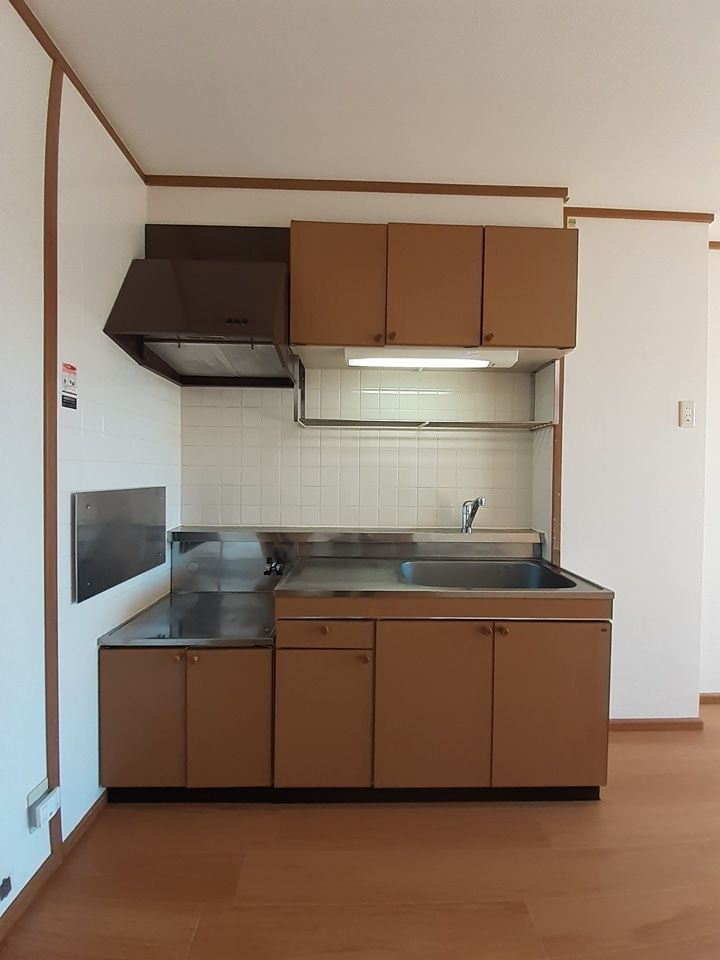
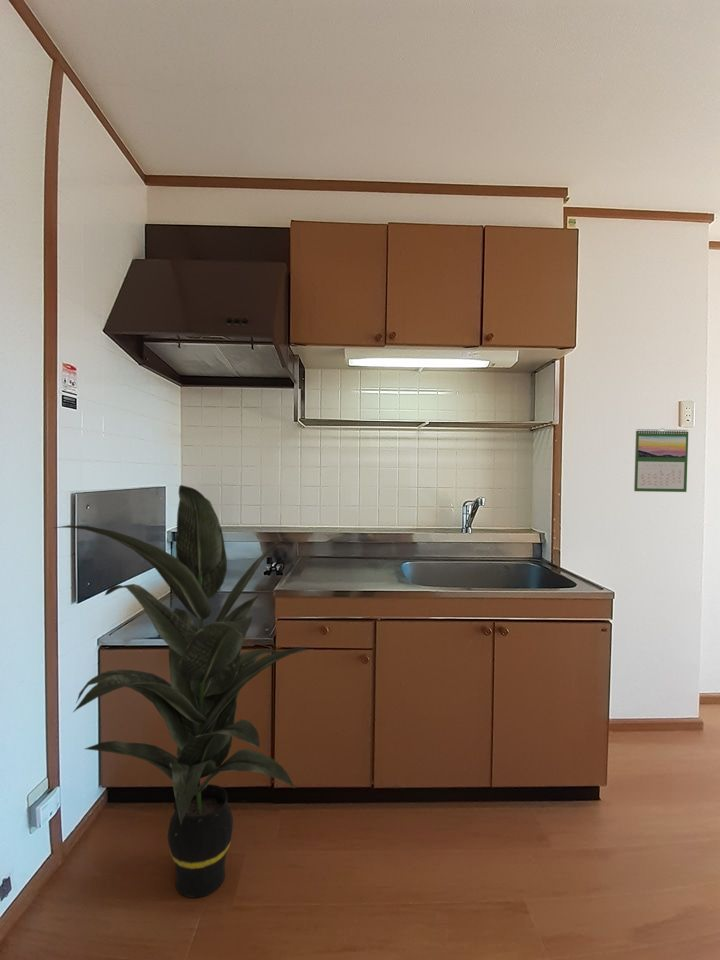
+ indoor plant (187, 688)
+ calendar (661, 460)
